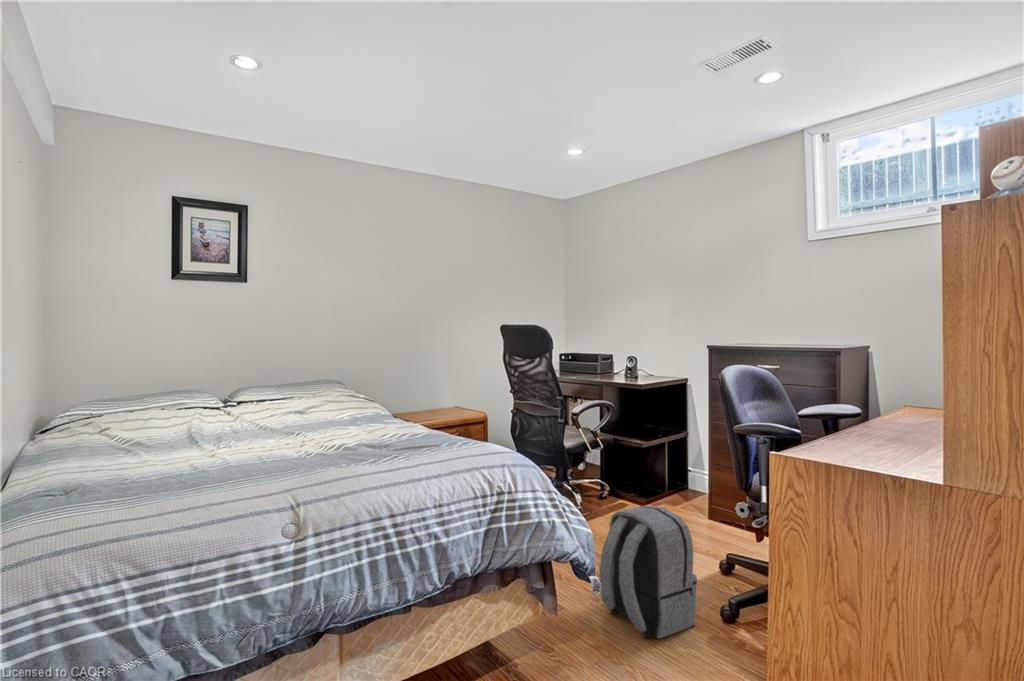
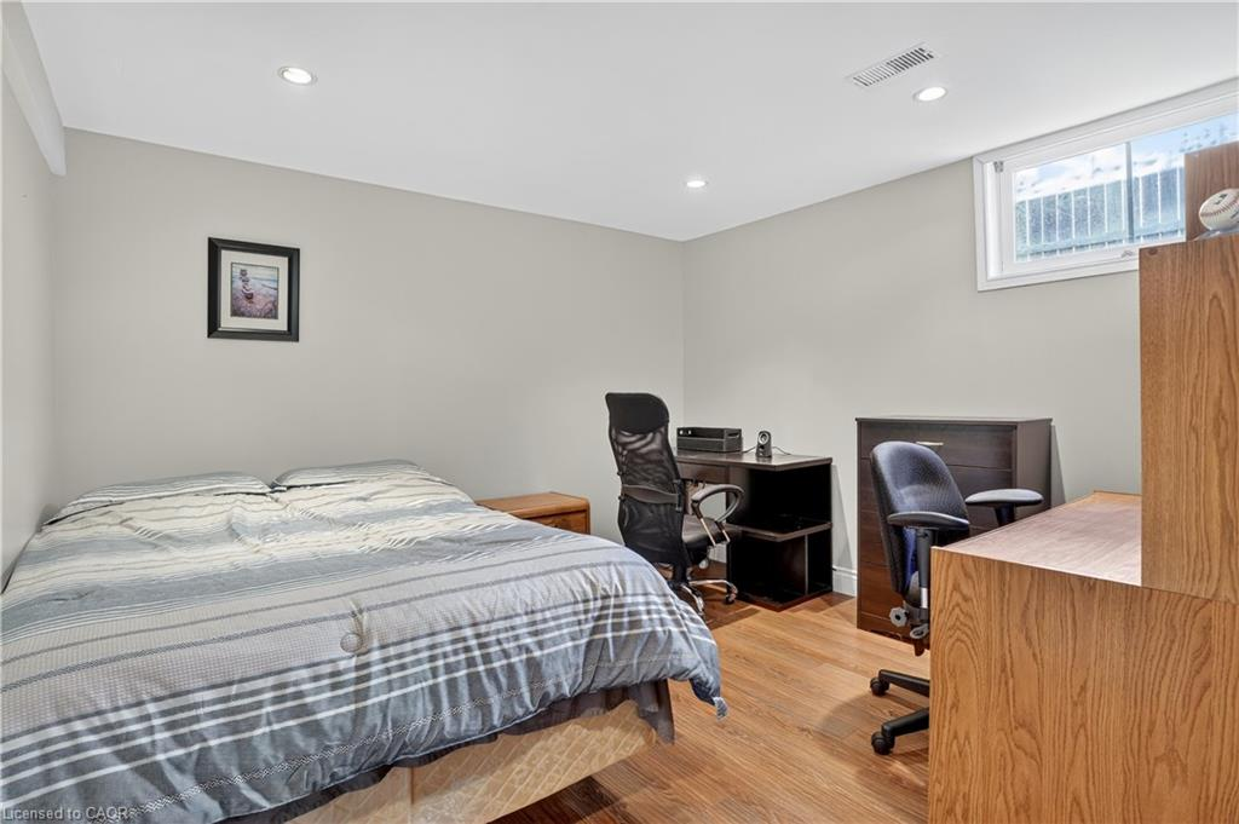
- backpack (645, 564)
